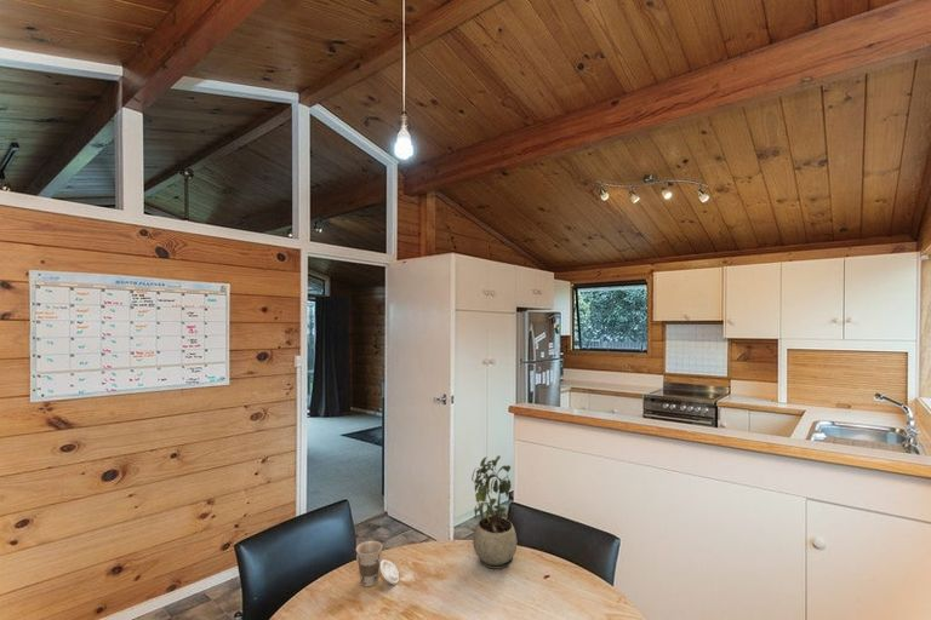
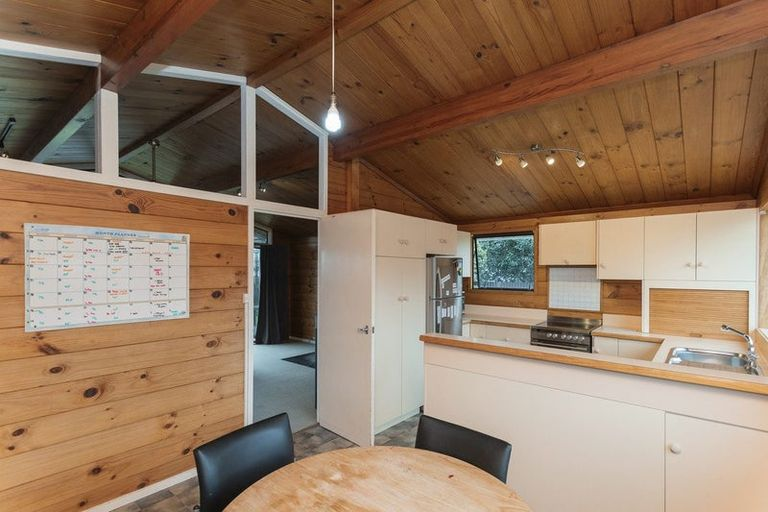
- cup (377, 564)
- potted plant (491, 512)
